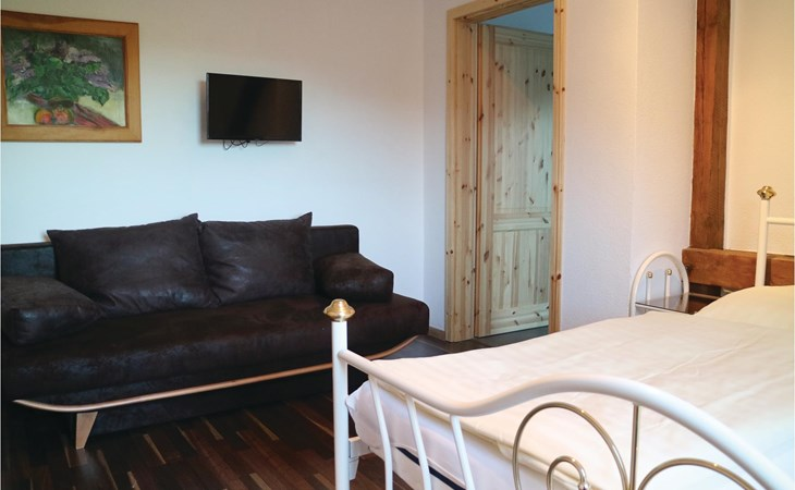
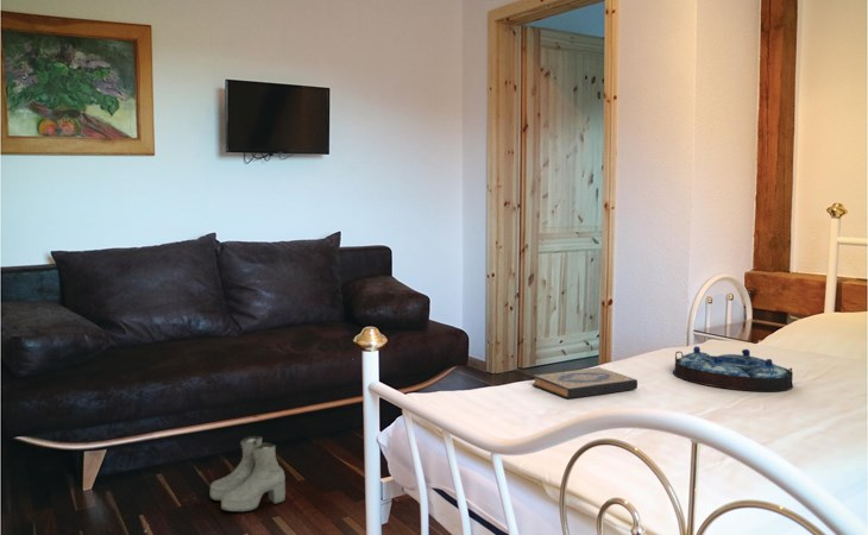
+ boots (247, 471)
+ serving tray (730, 365)
+ hardback book (584, 382)
